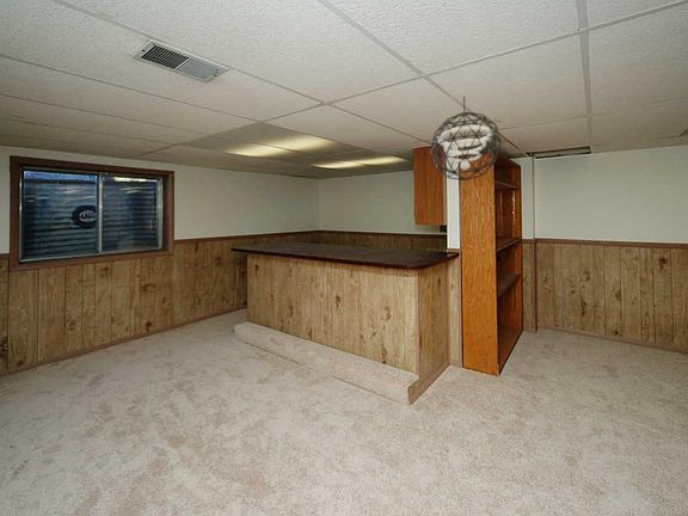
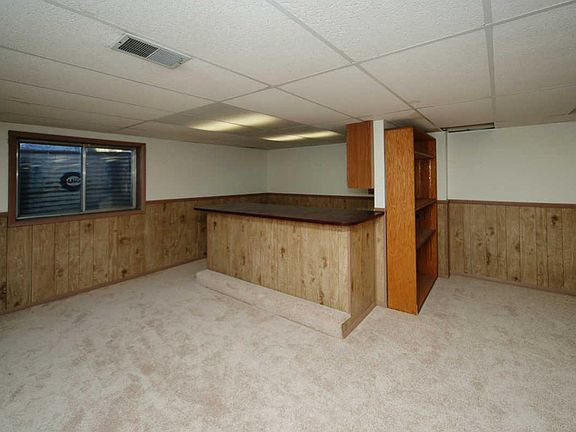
- pendant light (465, 137)
